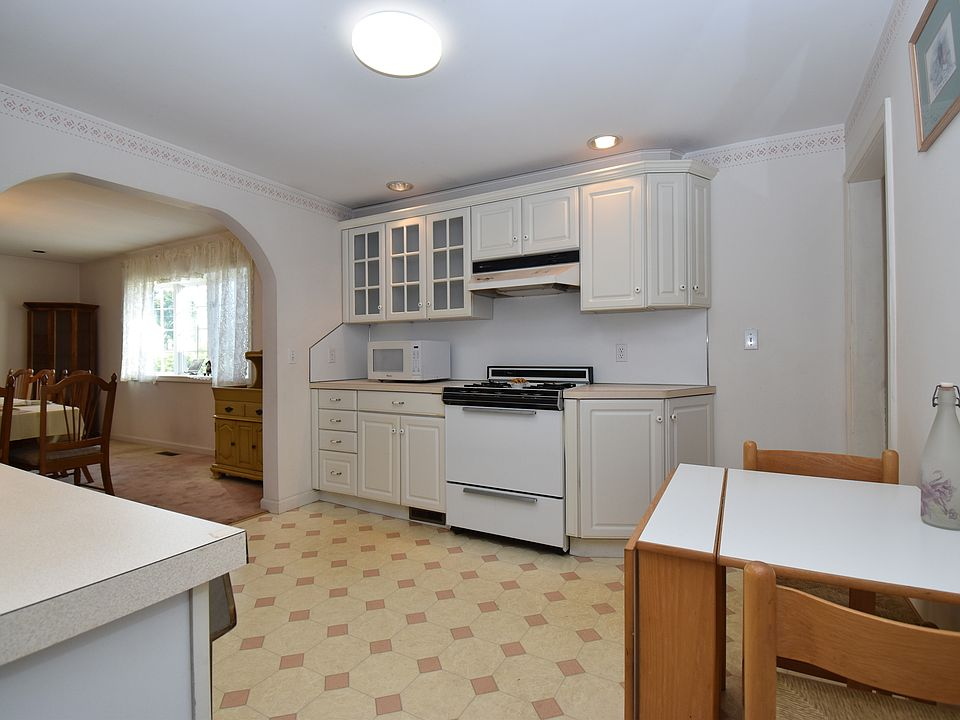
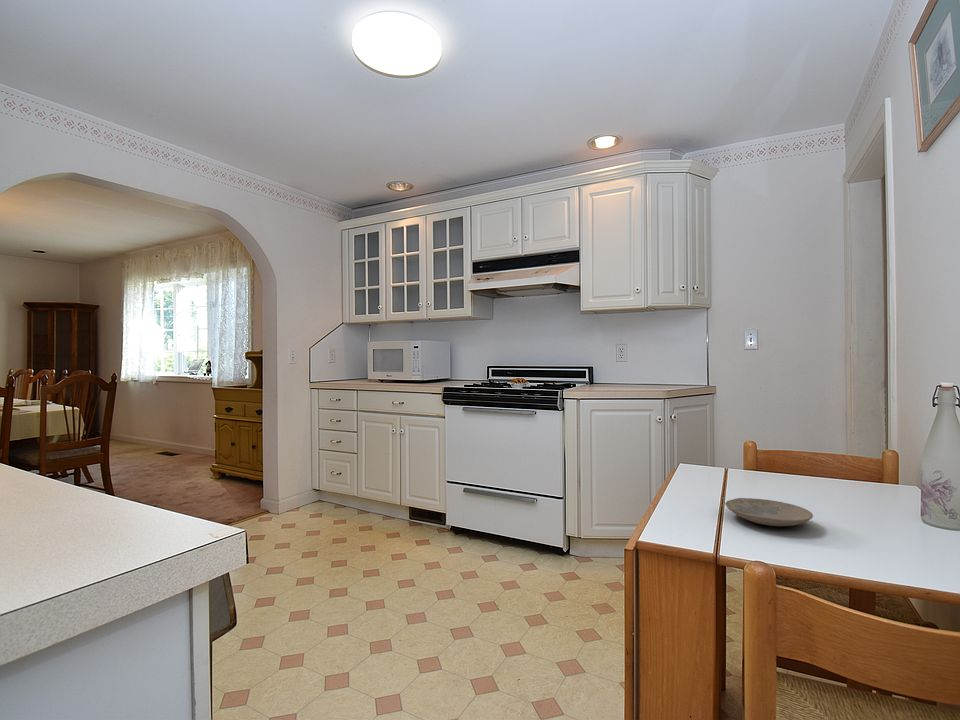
+ plate (767, 514)
